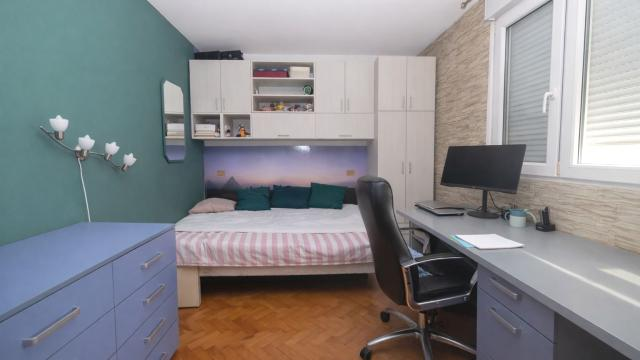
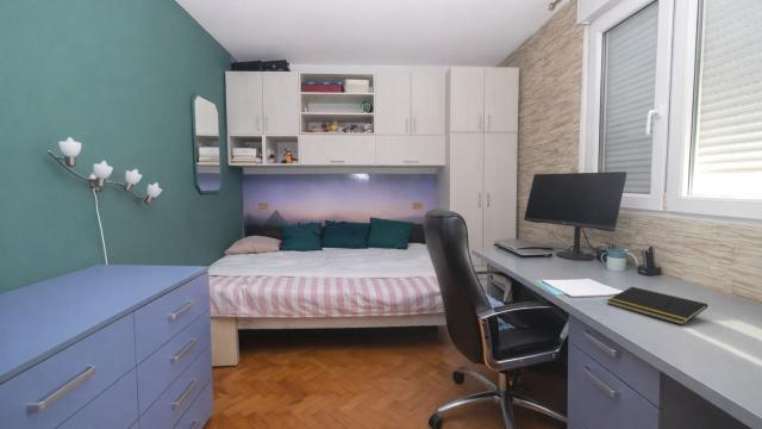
+ notepad (654, 303)
